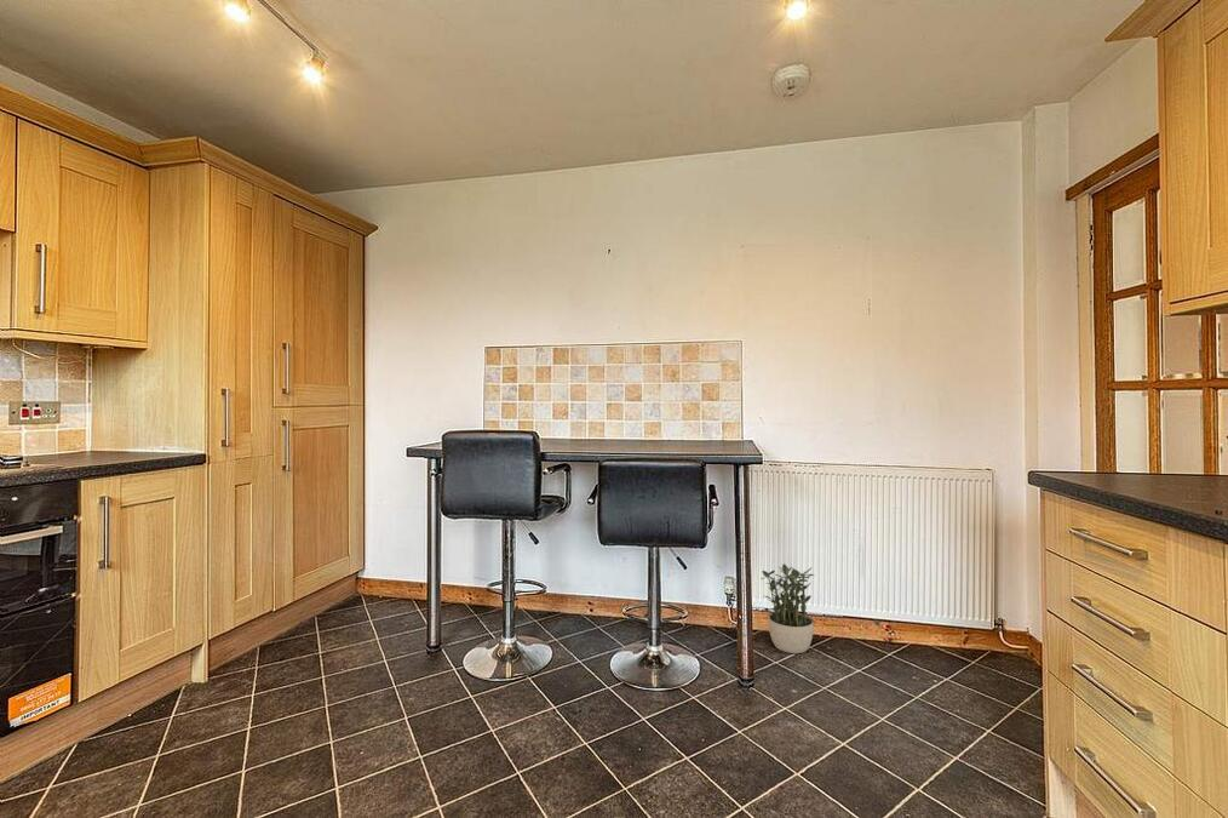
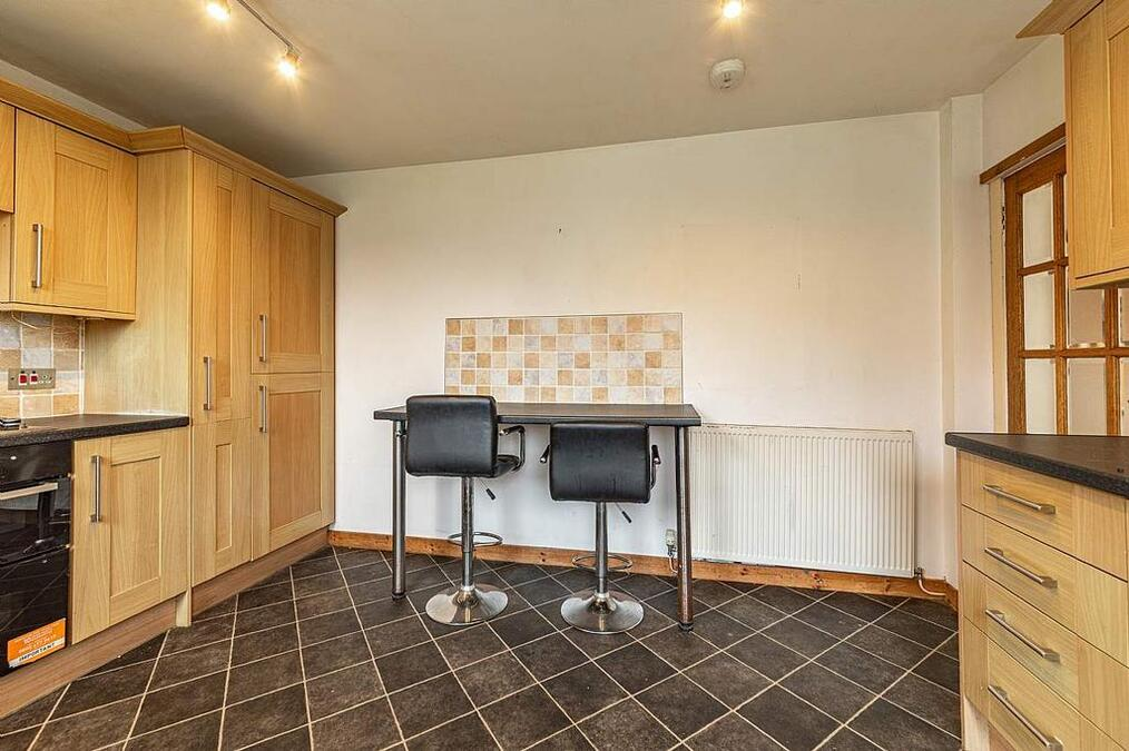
- potted plant (787, 604)
